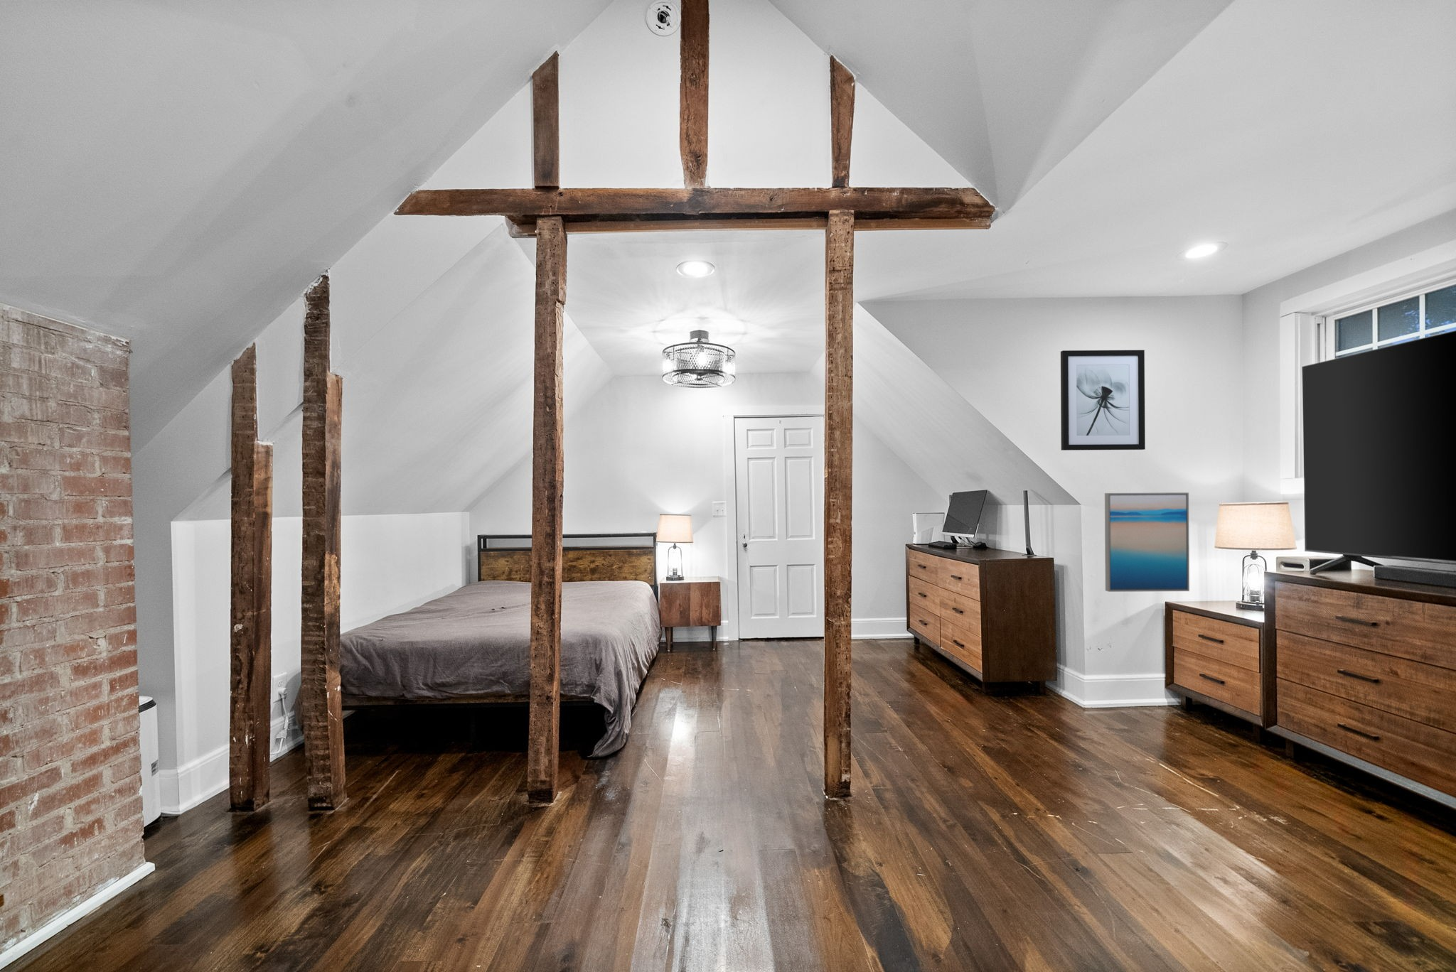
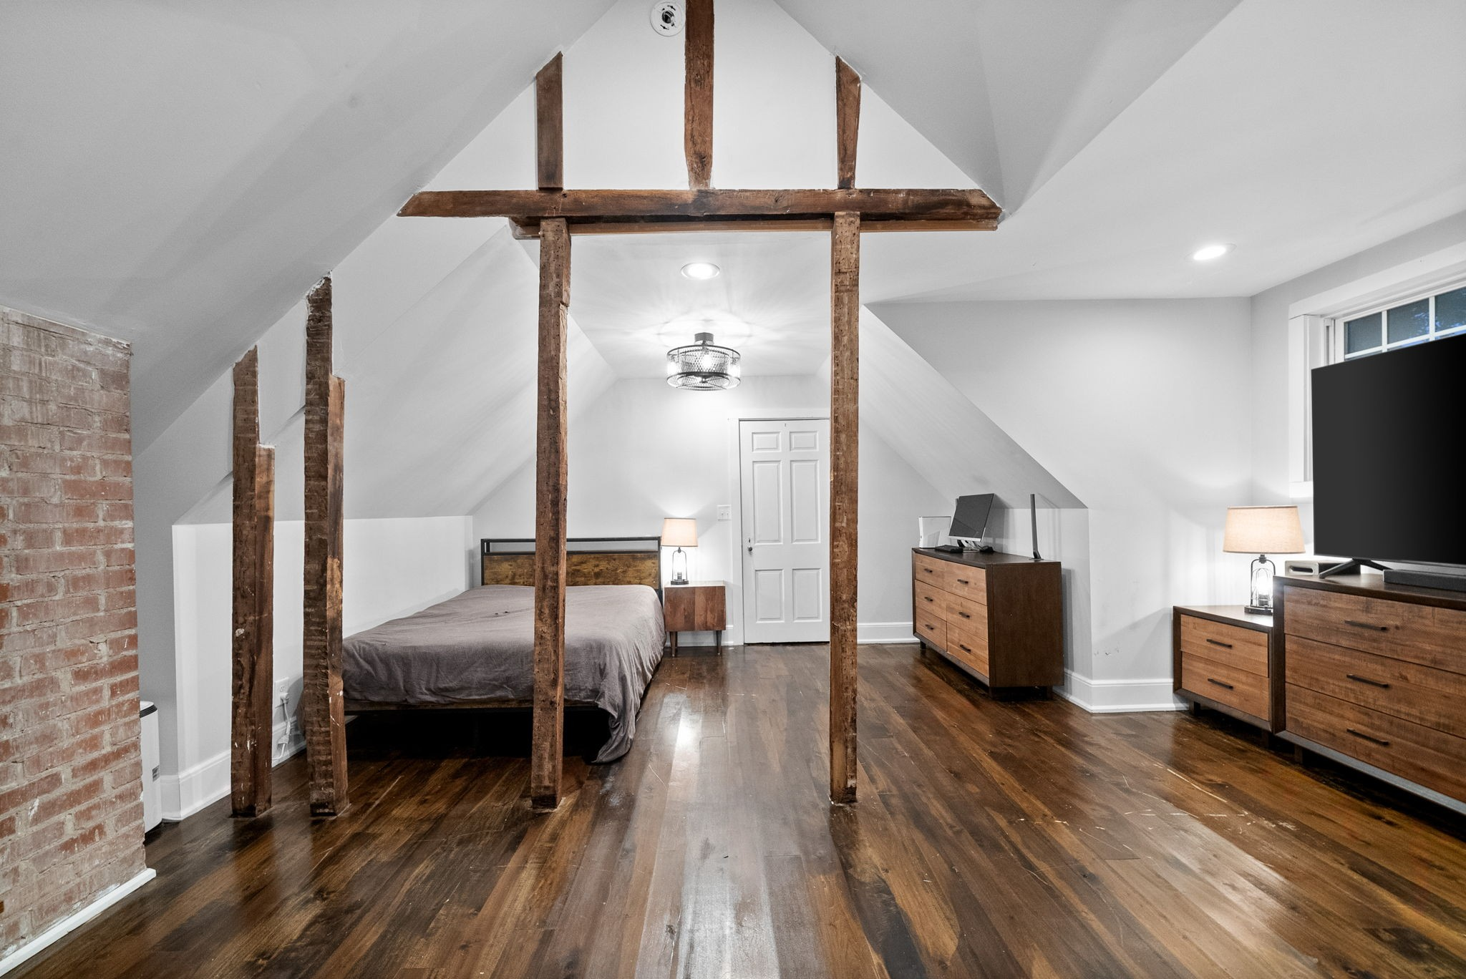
- wall art (1102, 400)
- wall art (1147, 541)
